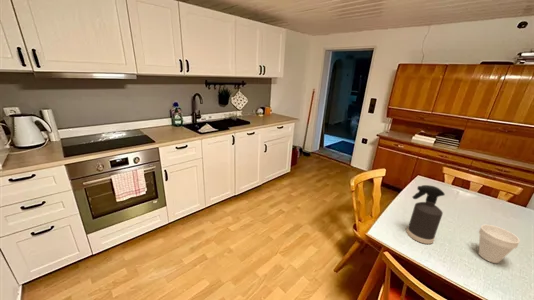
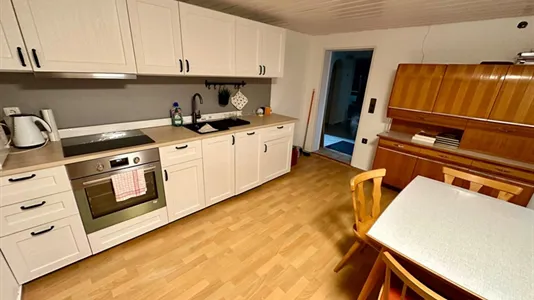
- spray bottle (425, 212)
- cup (494, 245)
